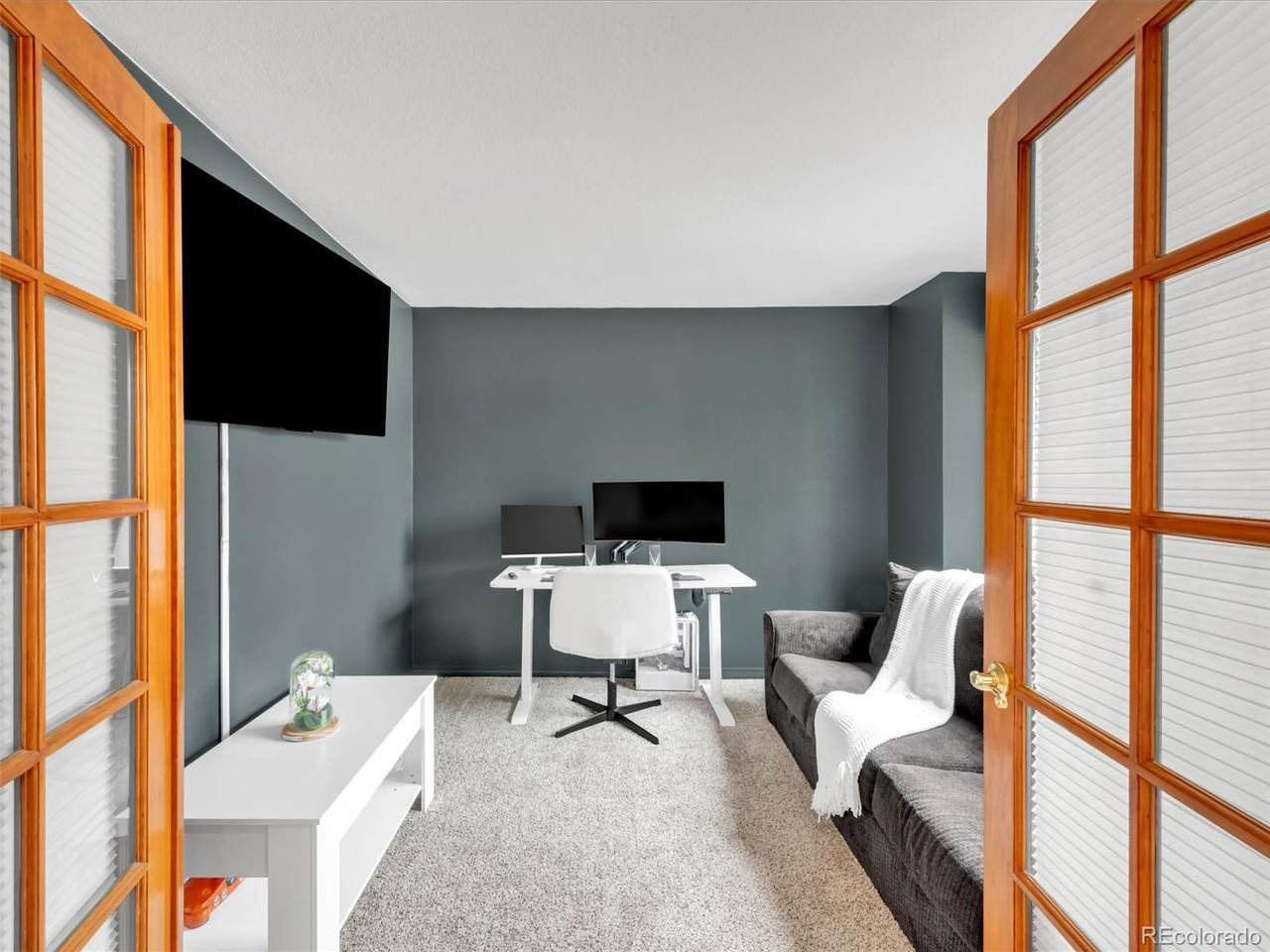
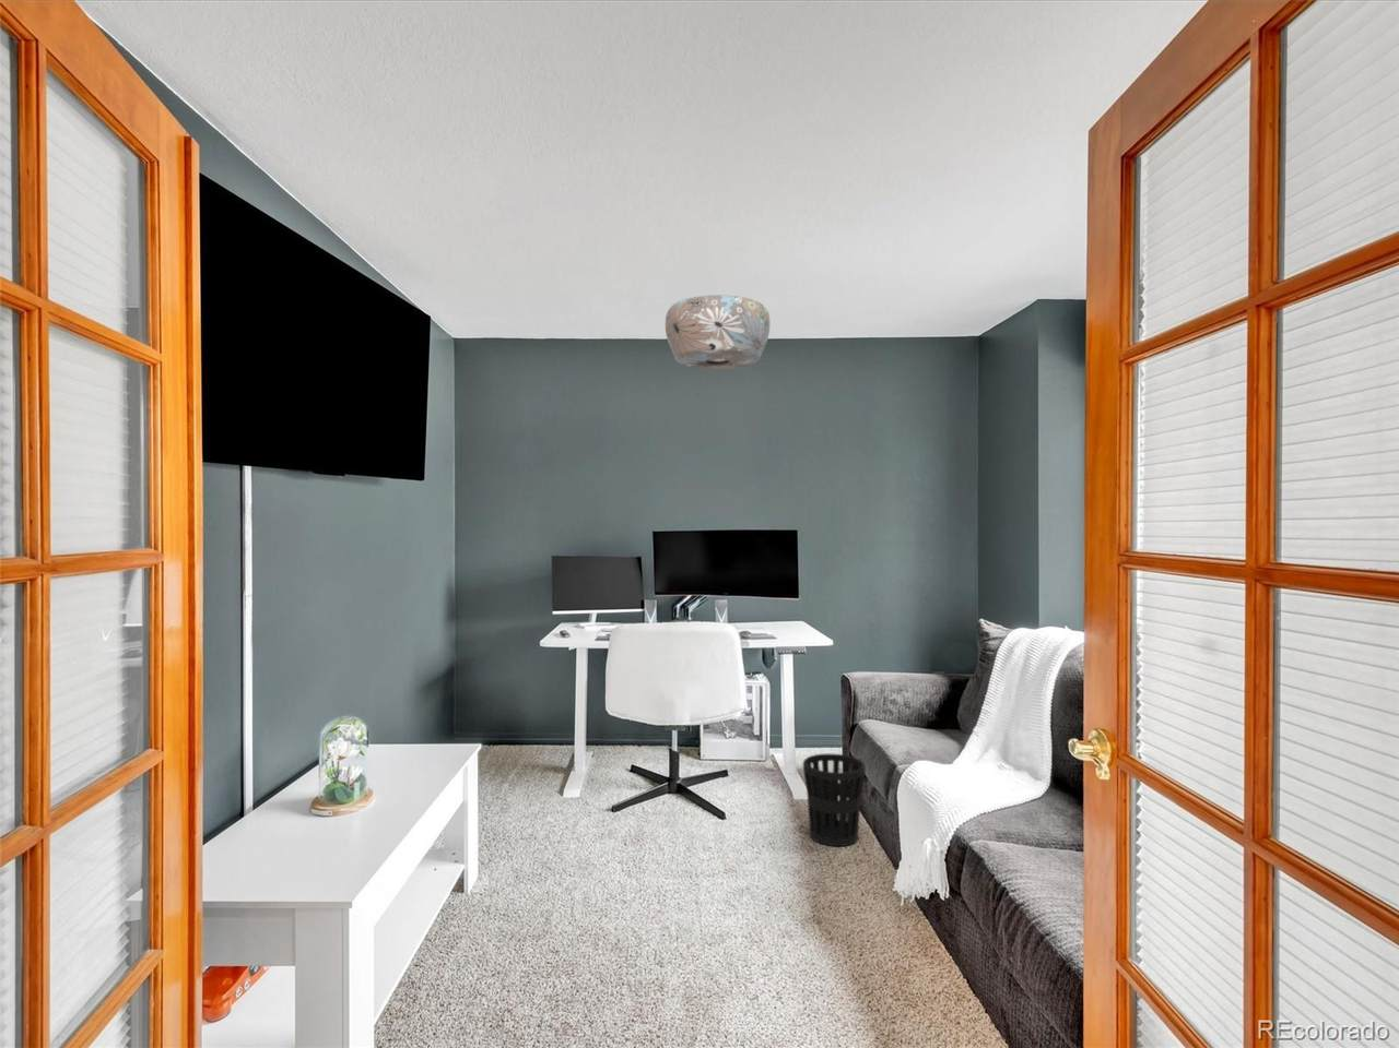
+ ceiling light (717, 335)
+ wastebasket (833, 799)
